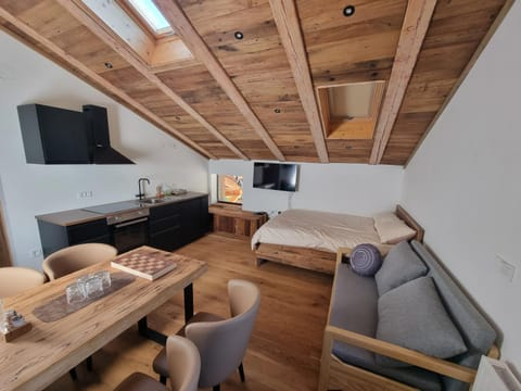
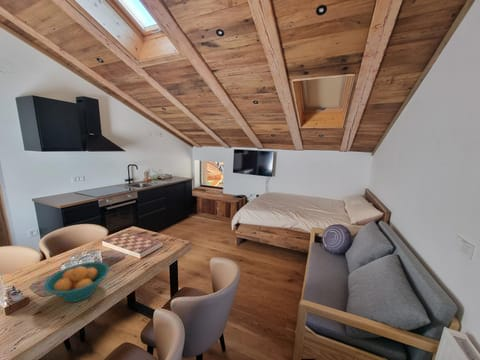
+ fruit bowl (79, 280)
